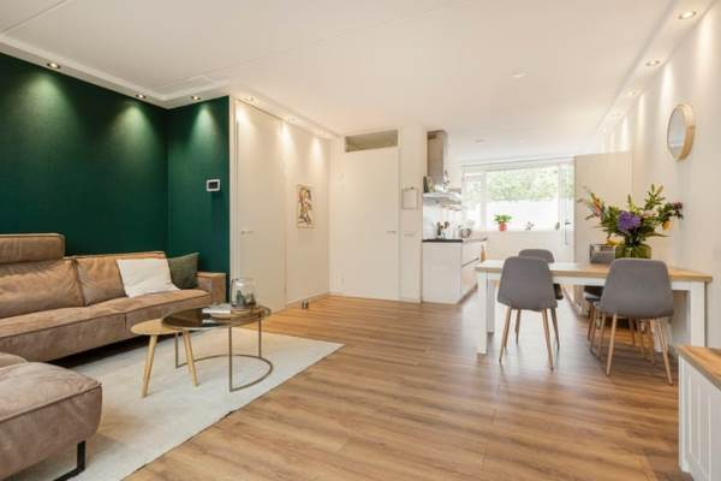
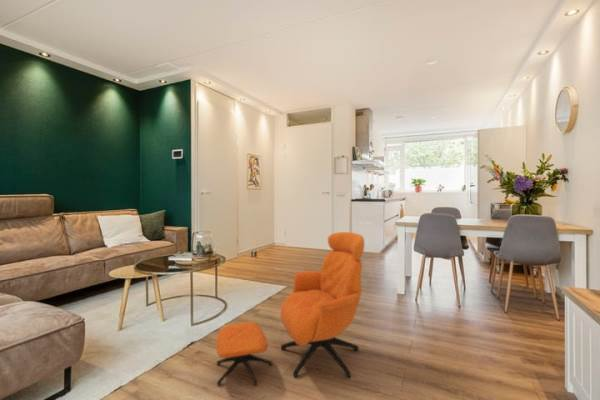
+ armchair (292, 298)
